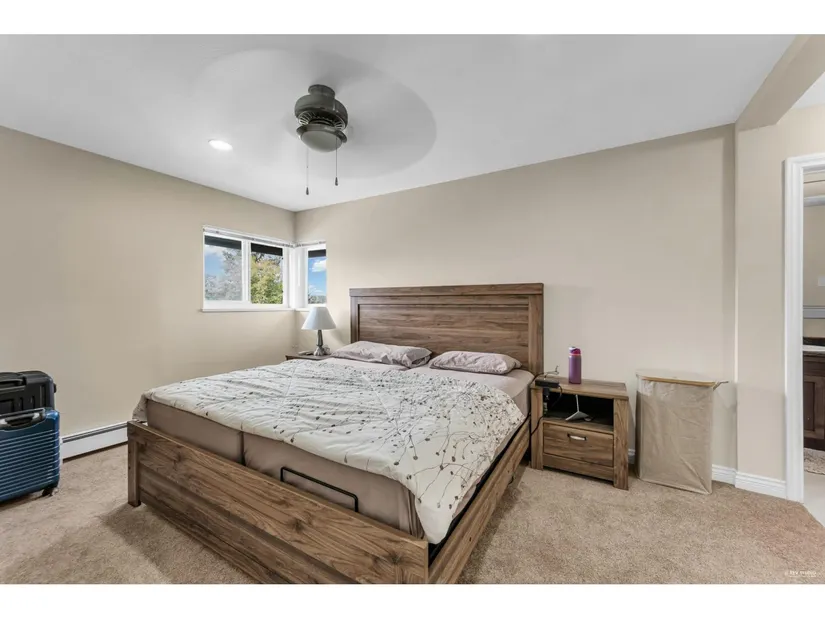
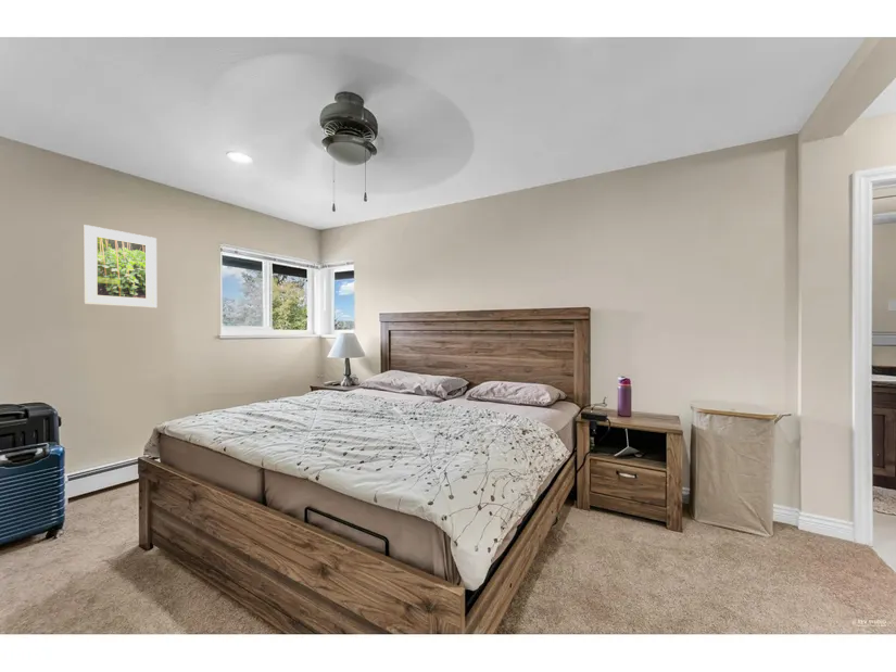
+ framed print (122, 268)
